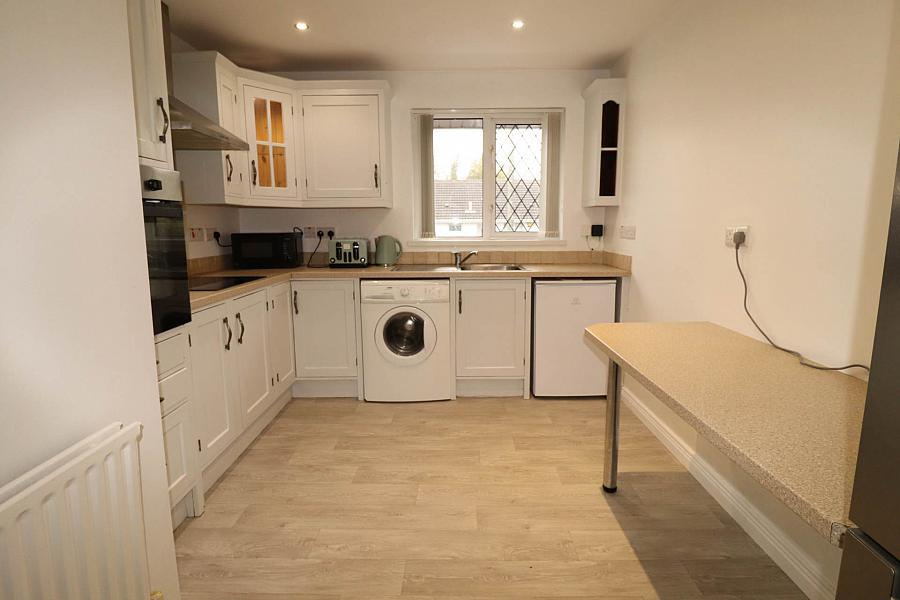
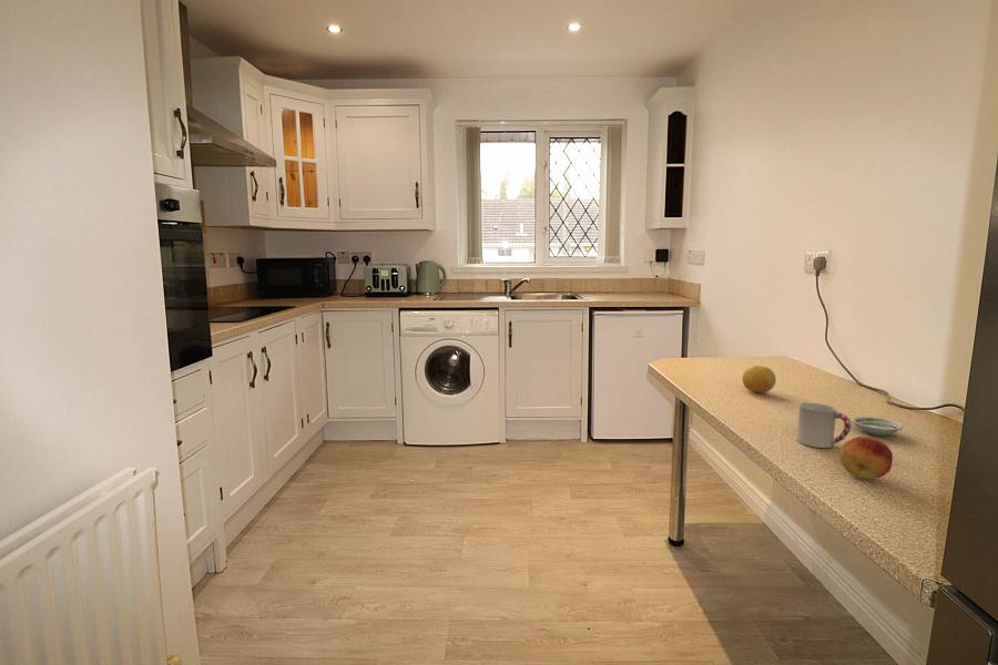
+ saucer (876, 427)
+ fruit (758, 379)
+ fruit (865, 458)
+ cup (823, 426)
